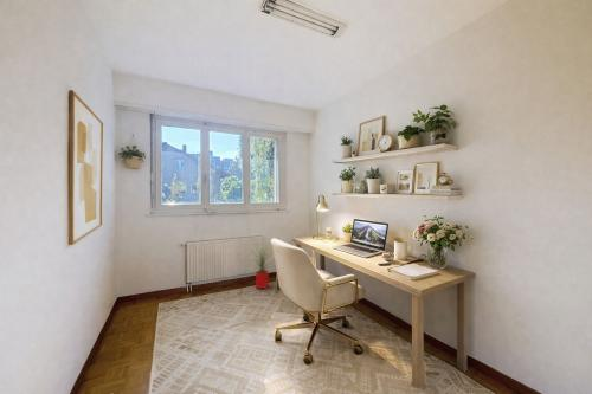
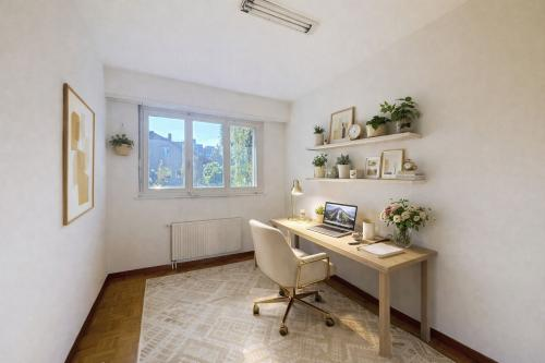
- house plant (262, 263)
